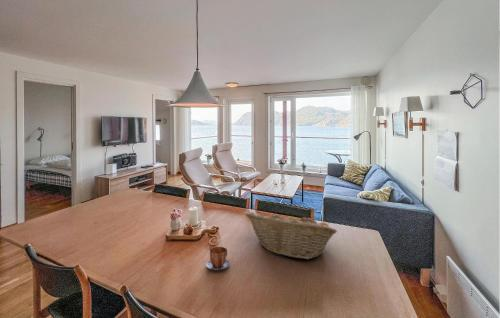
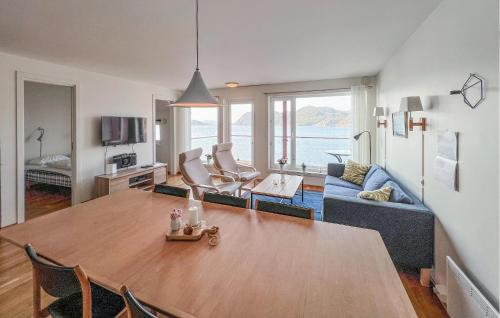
- fruit basket (288, 228)
- mug (218, 257)
